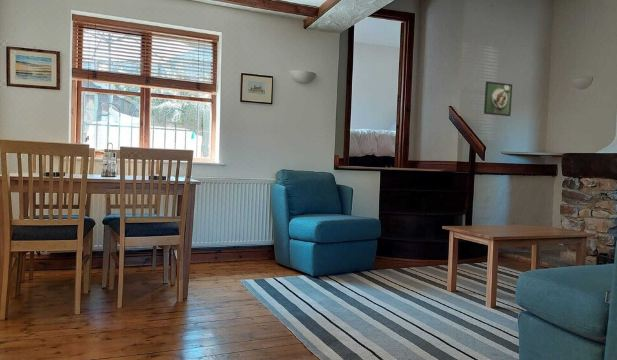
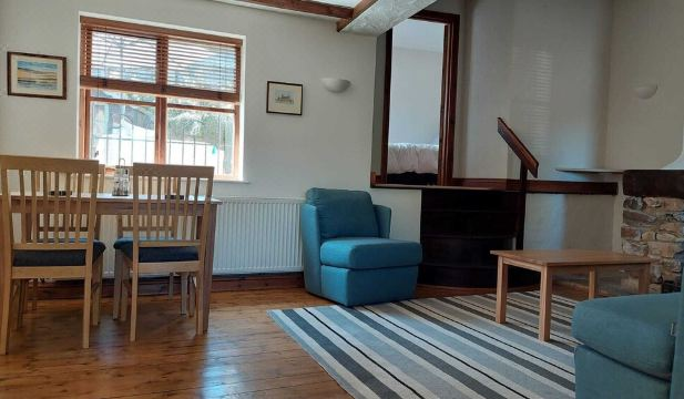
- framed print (498, 99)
